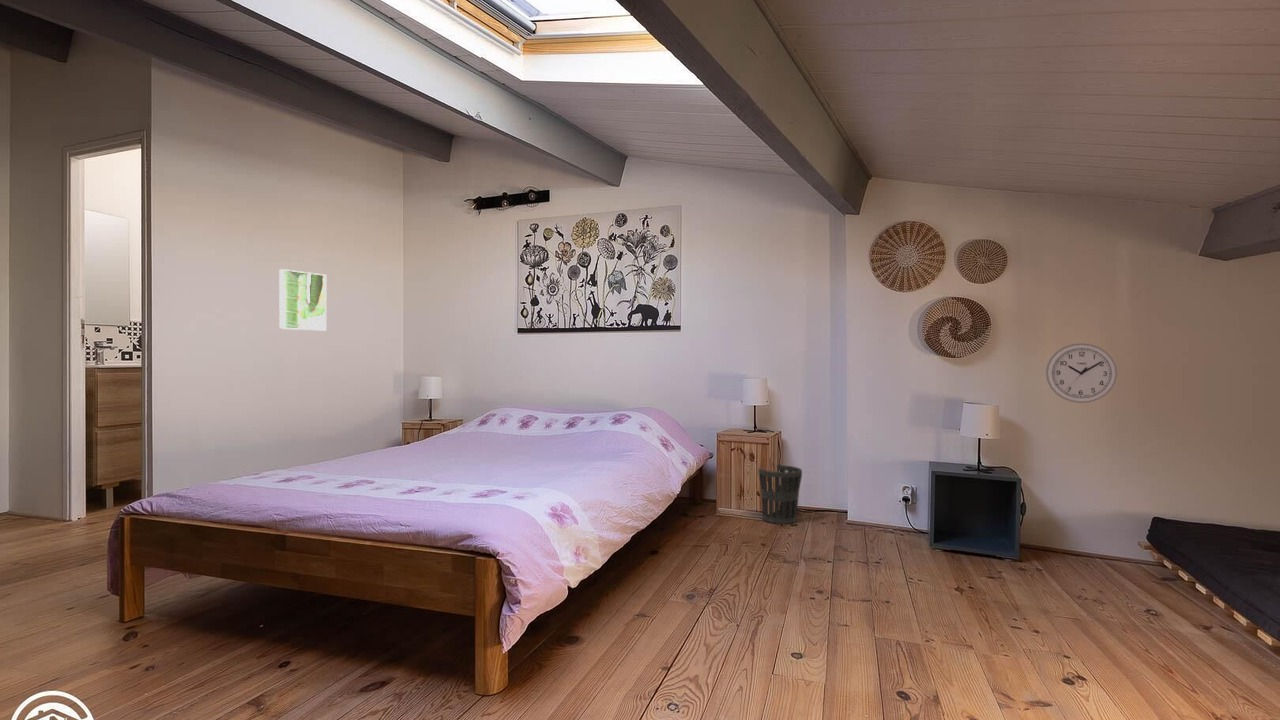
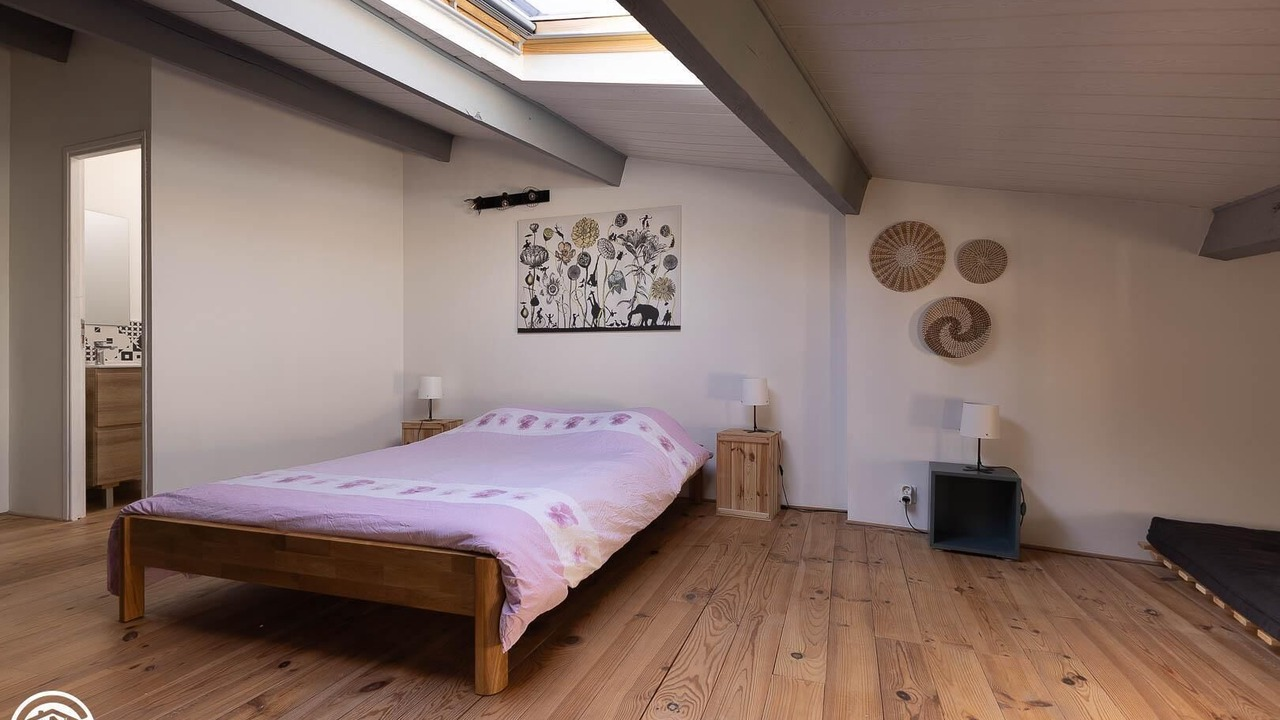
- wastebasket (779, 494)
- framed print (303, 300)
- wall clock (1081, 373)
